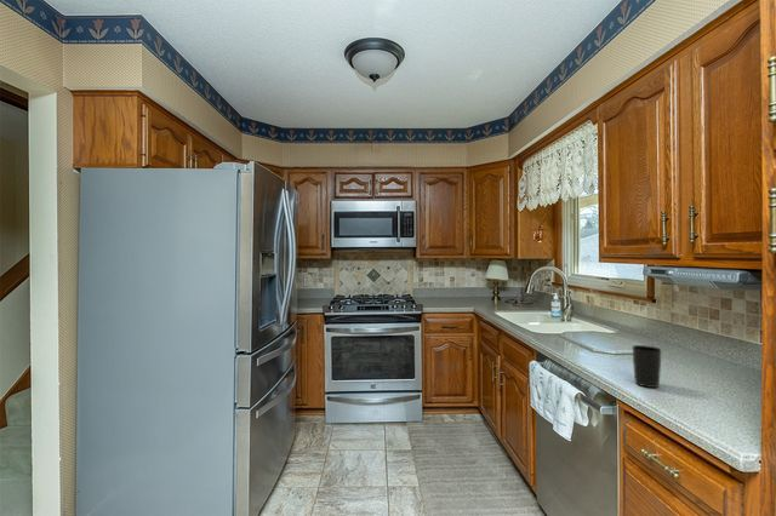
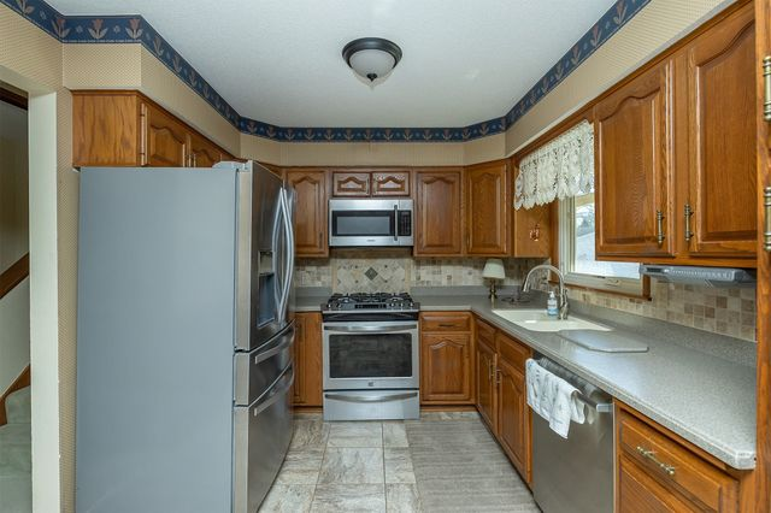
- cup (646, 366)
